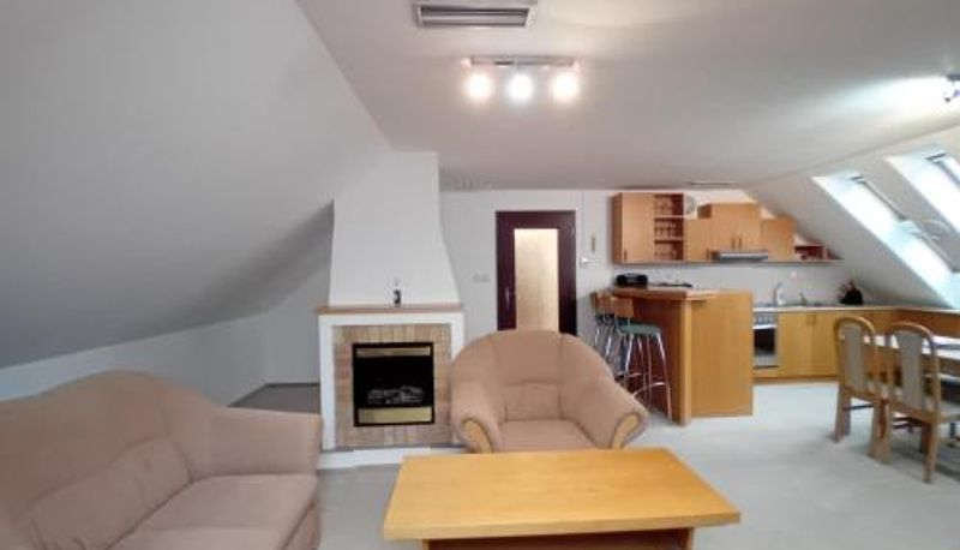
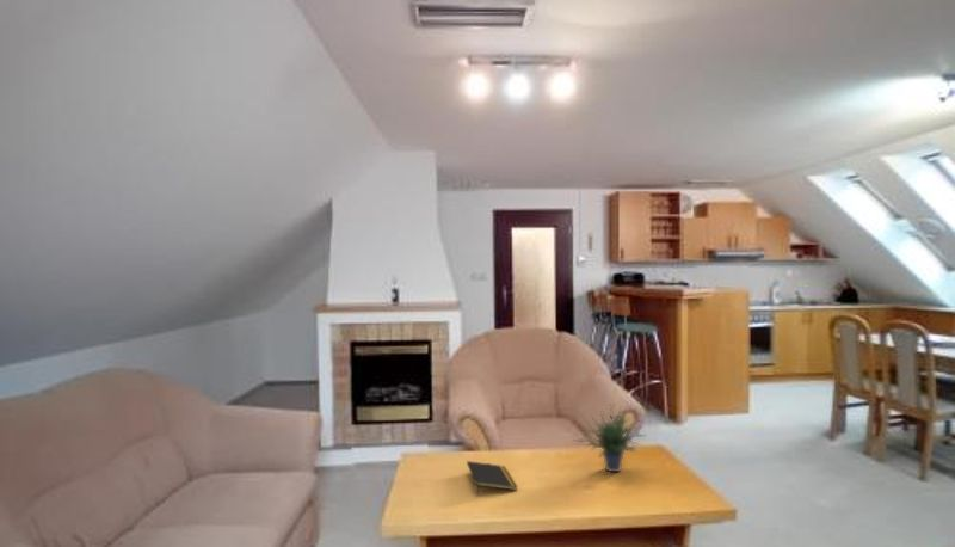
+ notepad (491, 474)
+ potted plant (609, 432)
